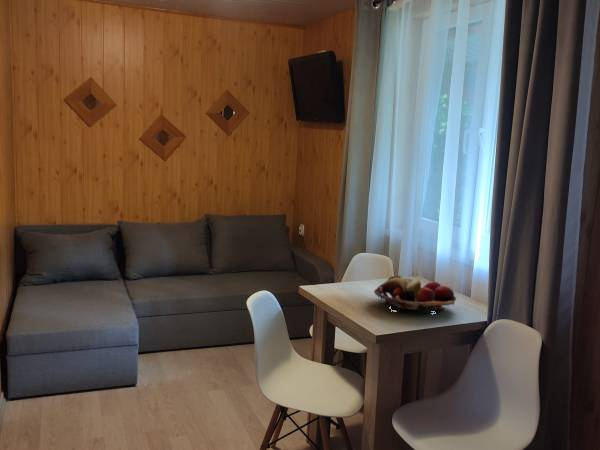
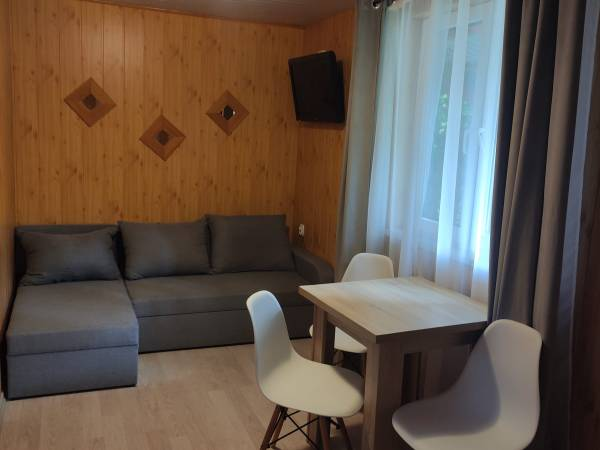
- fruit basket (414, 293)
